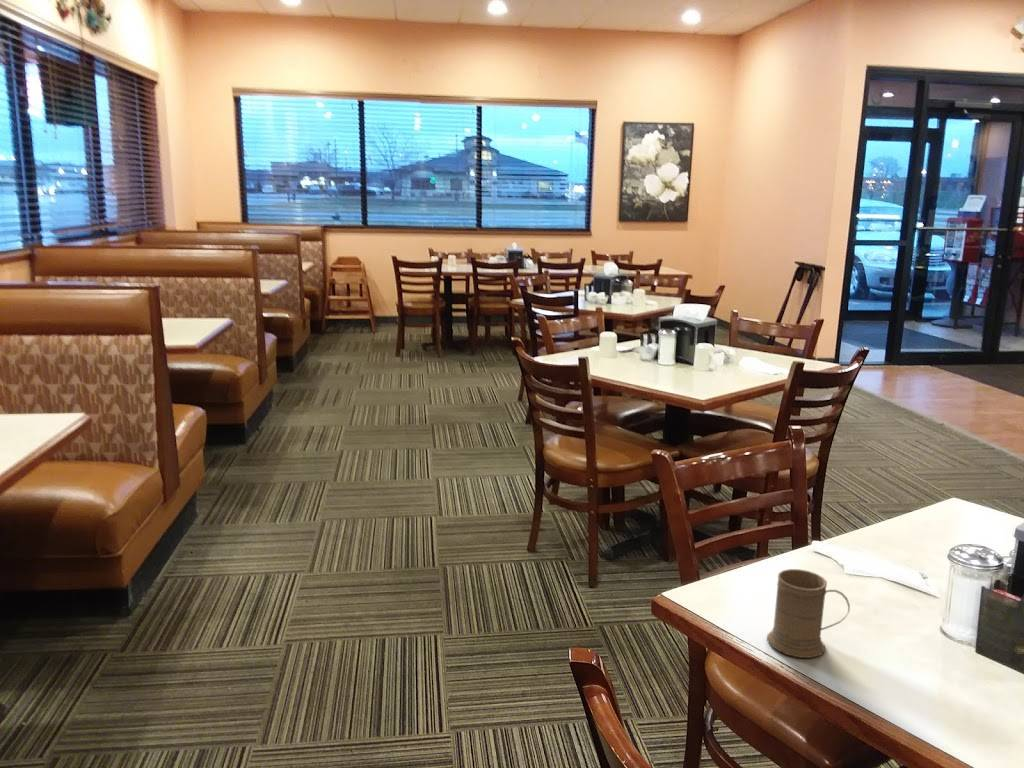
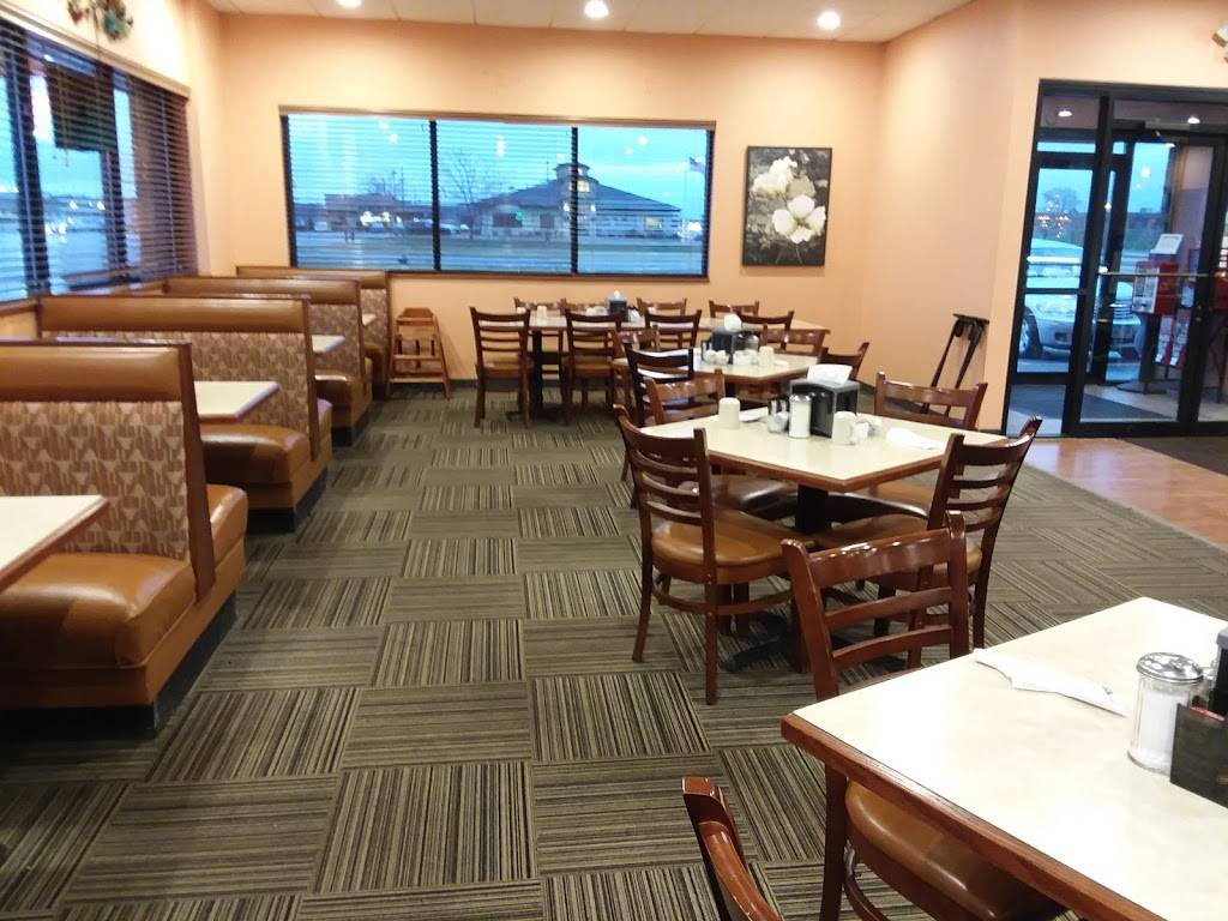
- mug (808, 613)
